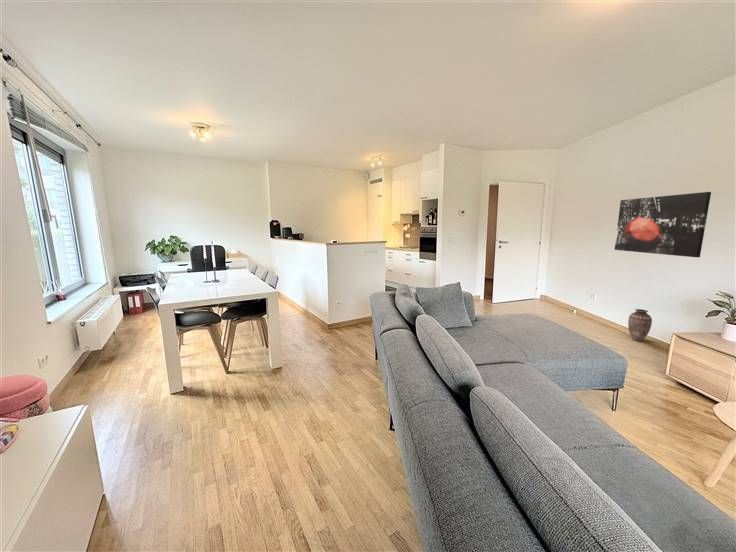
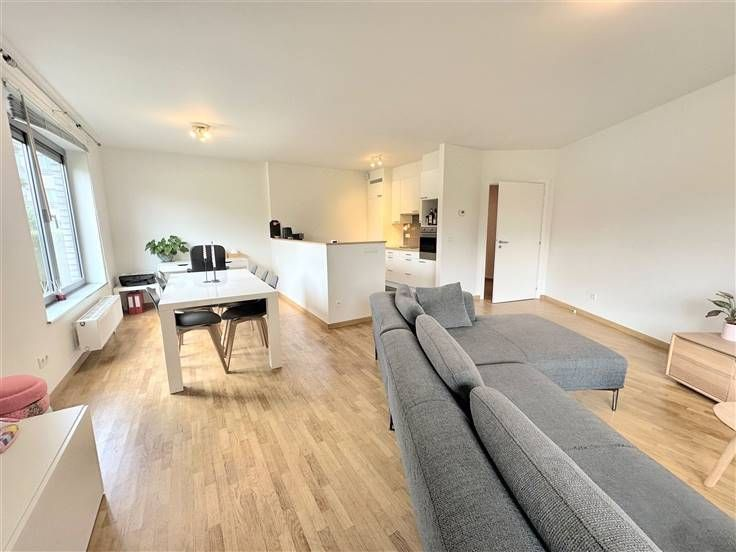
- vase (639, 325)
- wall art (655, 225)
